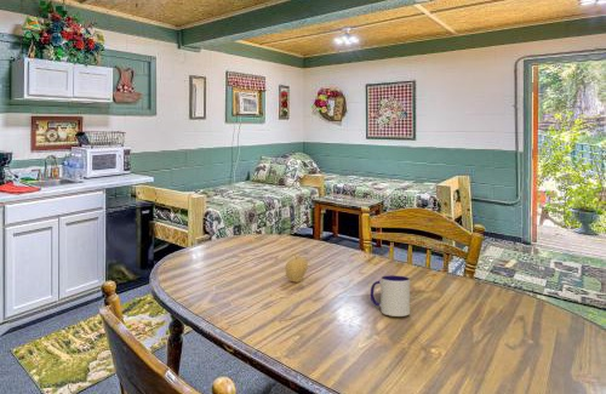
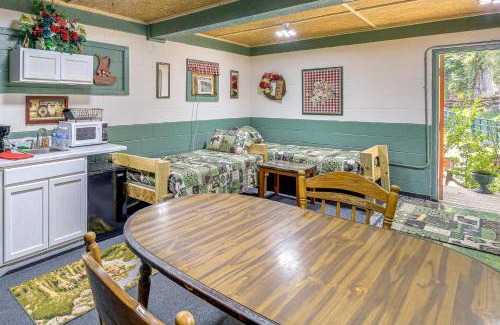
- mug (389, 295)
- fruit (296, 267)
